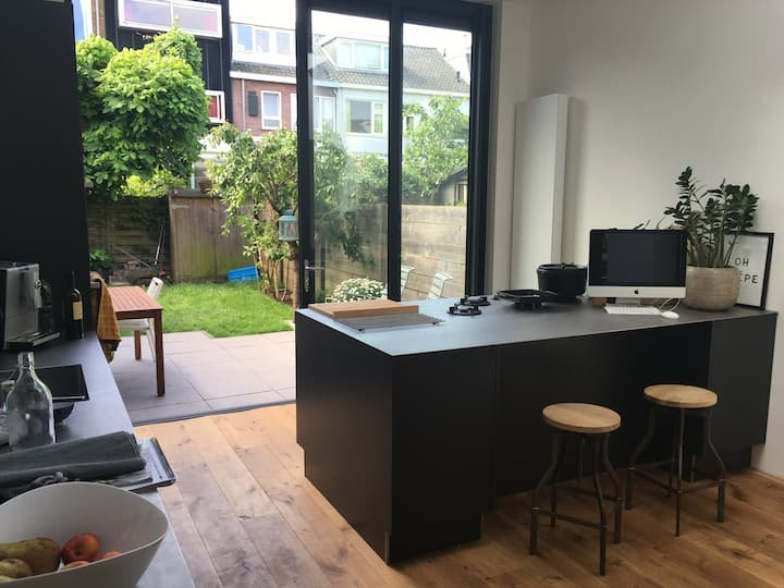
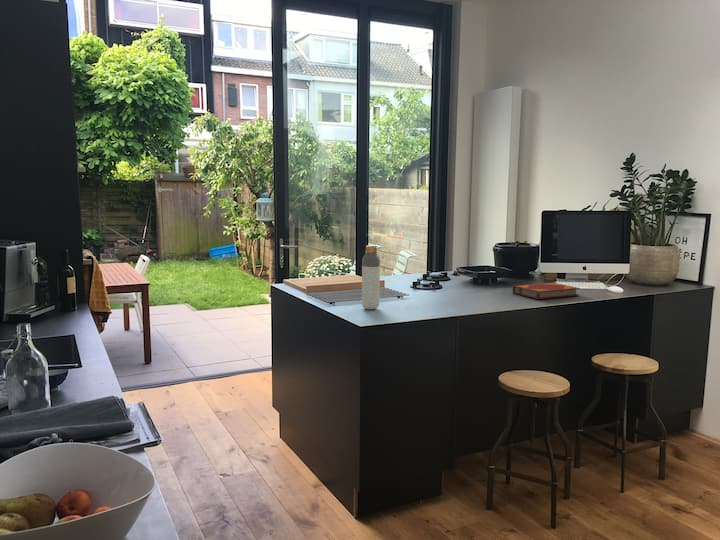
+ hardback book (545, 290)
+ bottle (370, 277)
